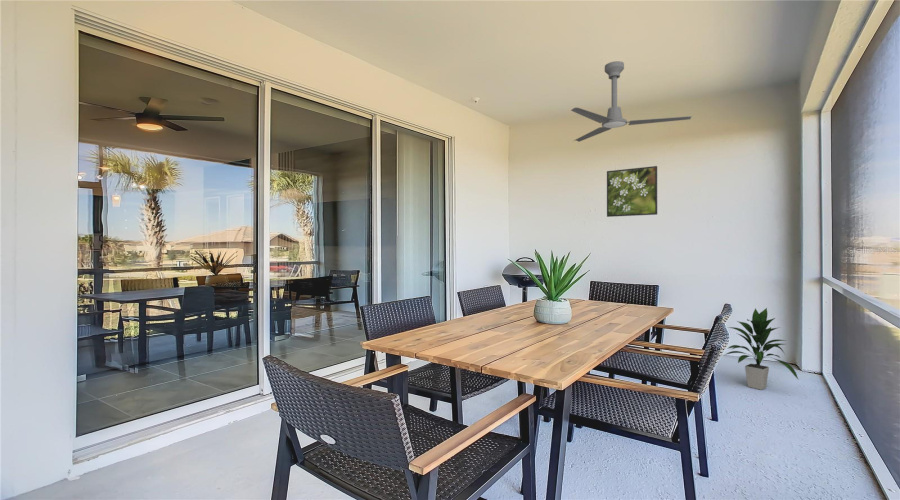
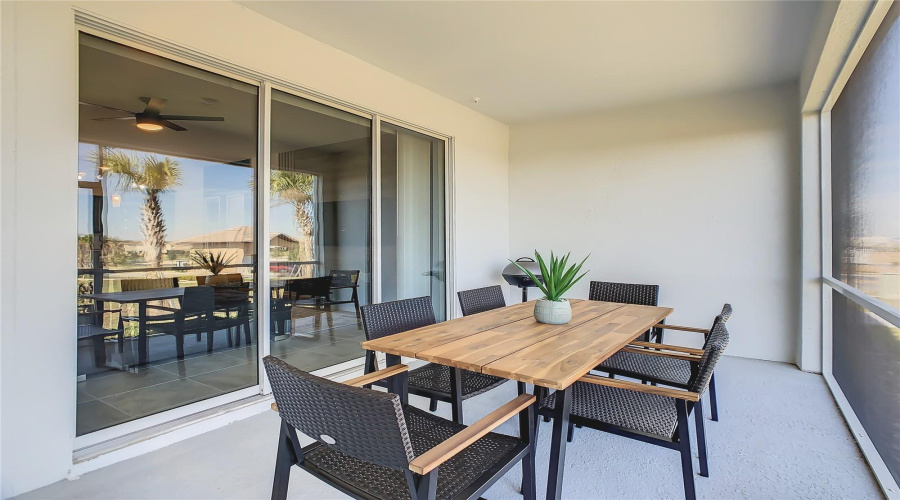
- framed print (631, 192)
- indoor plant (759, 348)
- ceiling fan (616, 93)
